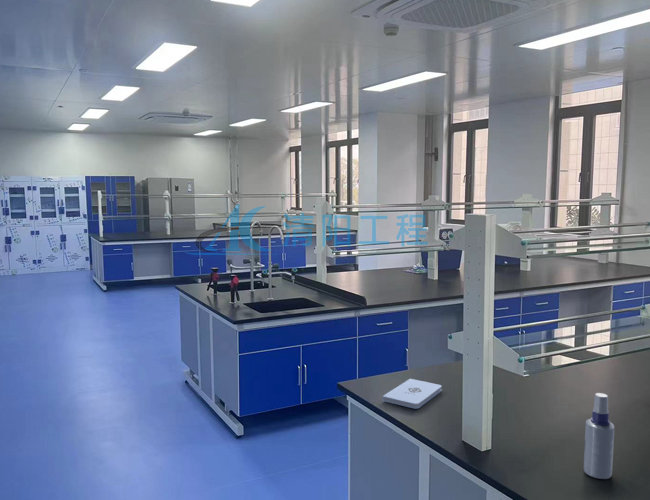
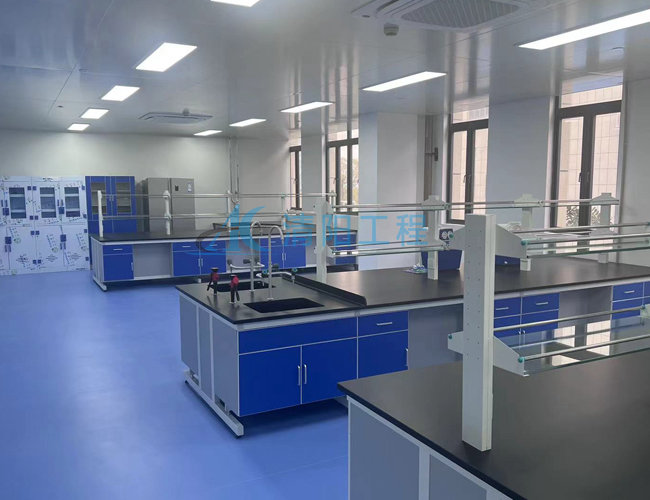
- notepad (413, 392)
- spray bottle (599, 434)
